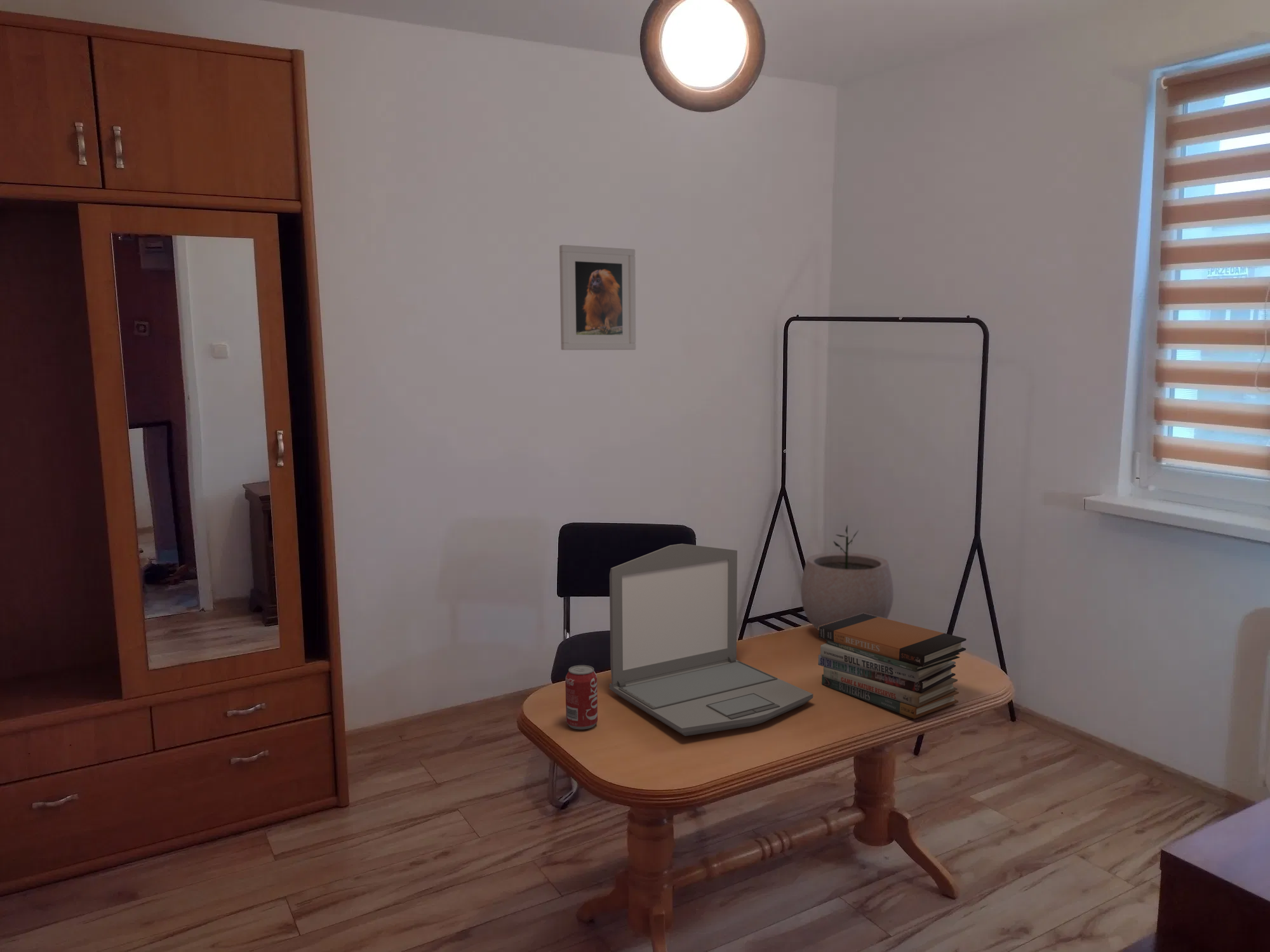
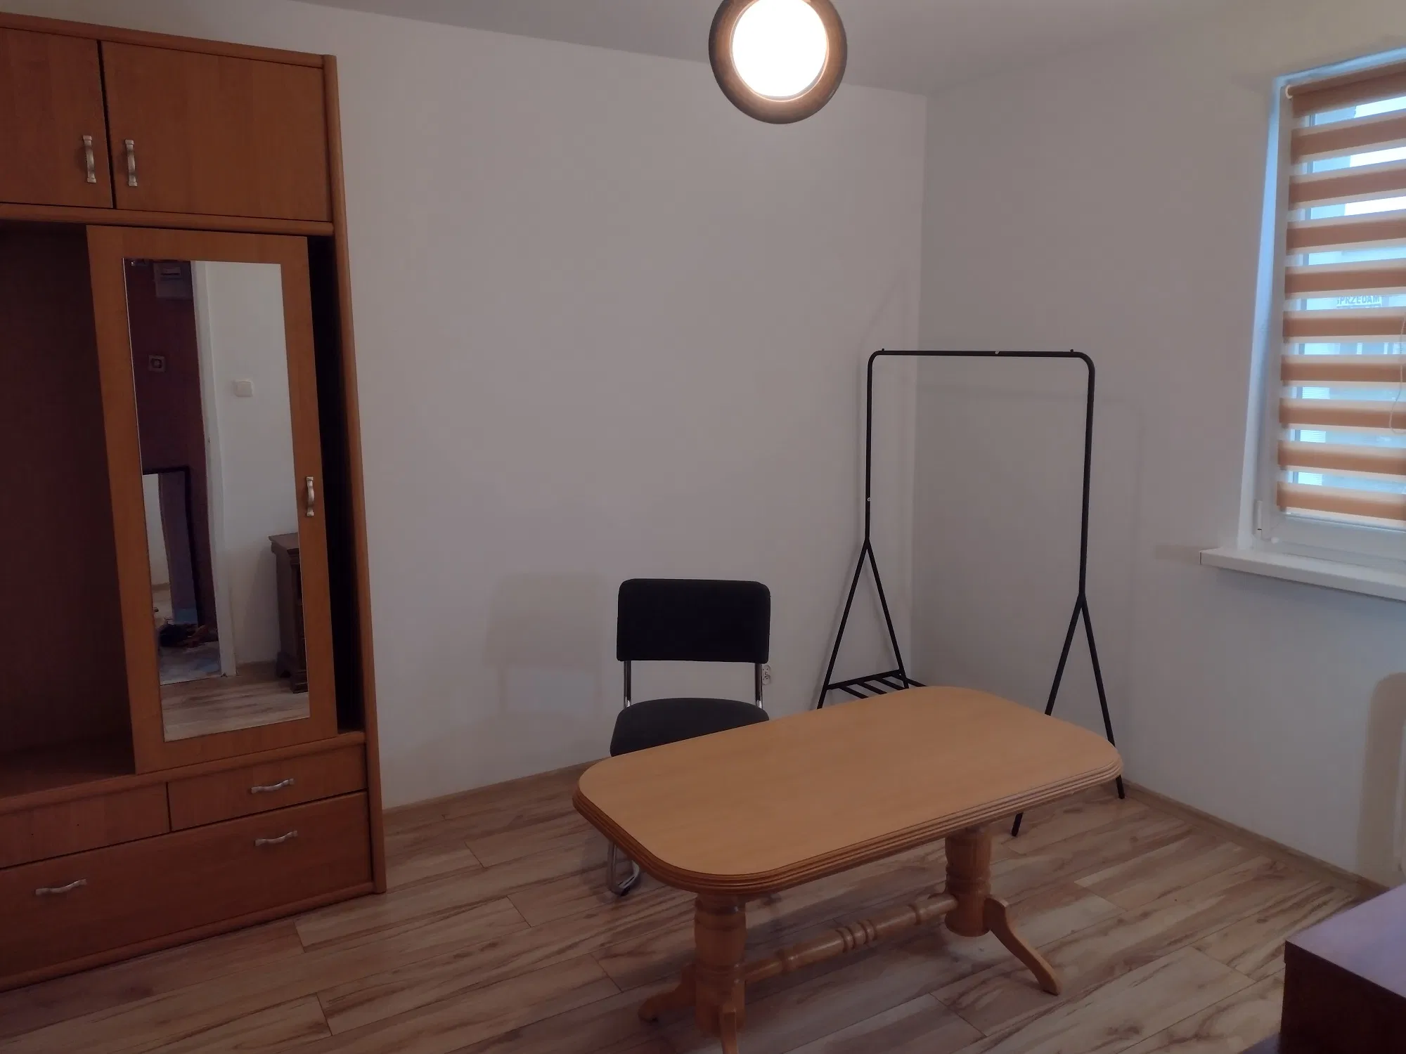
- laptop (714, 630)
- book stack (888, 662)
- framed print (598, 299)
- beverage can (581, 696)
- plant pot (846, 581)
